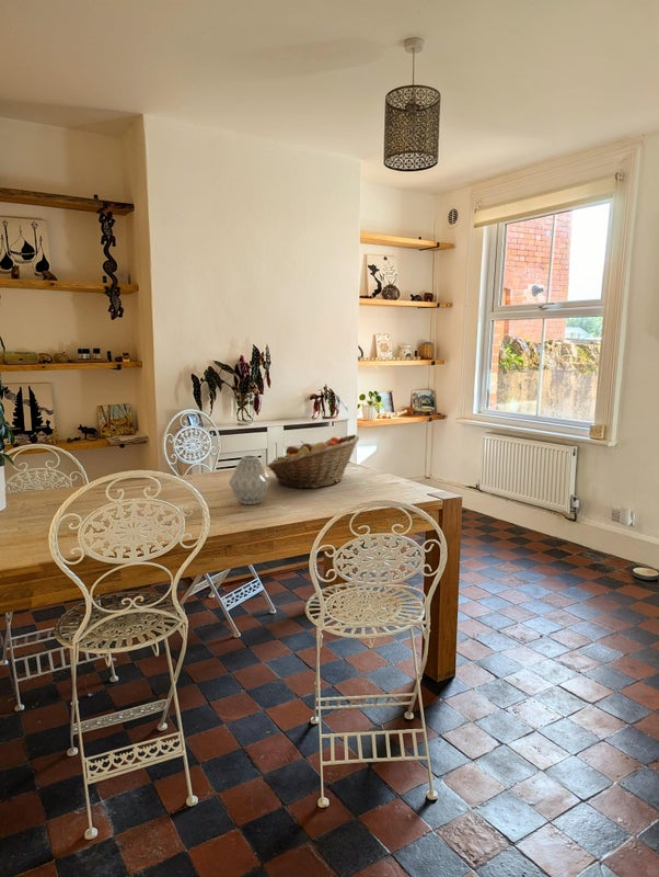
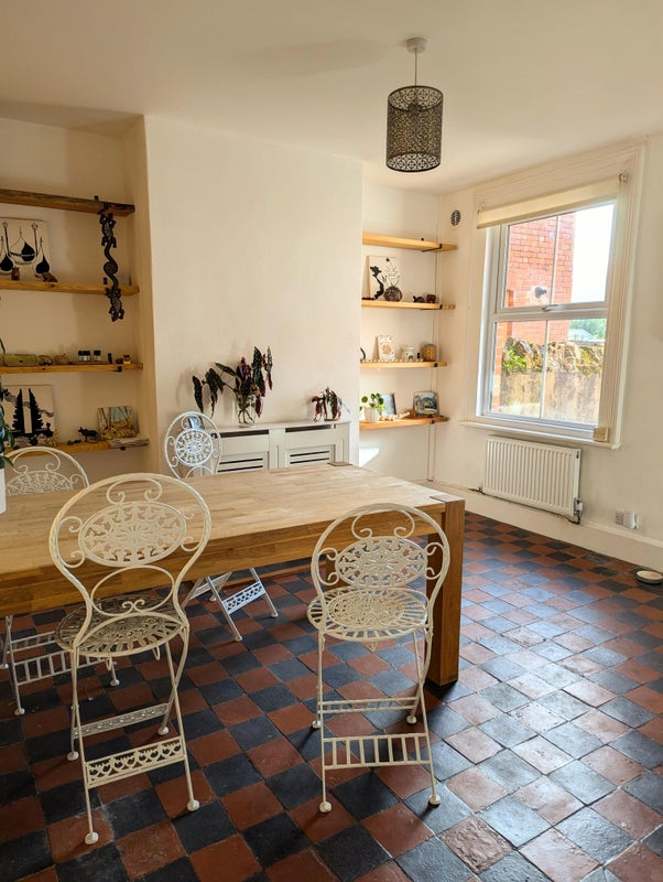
- vase (250, 479)
- fruit basket (314, 458)
